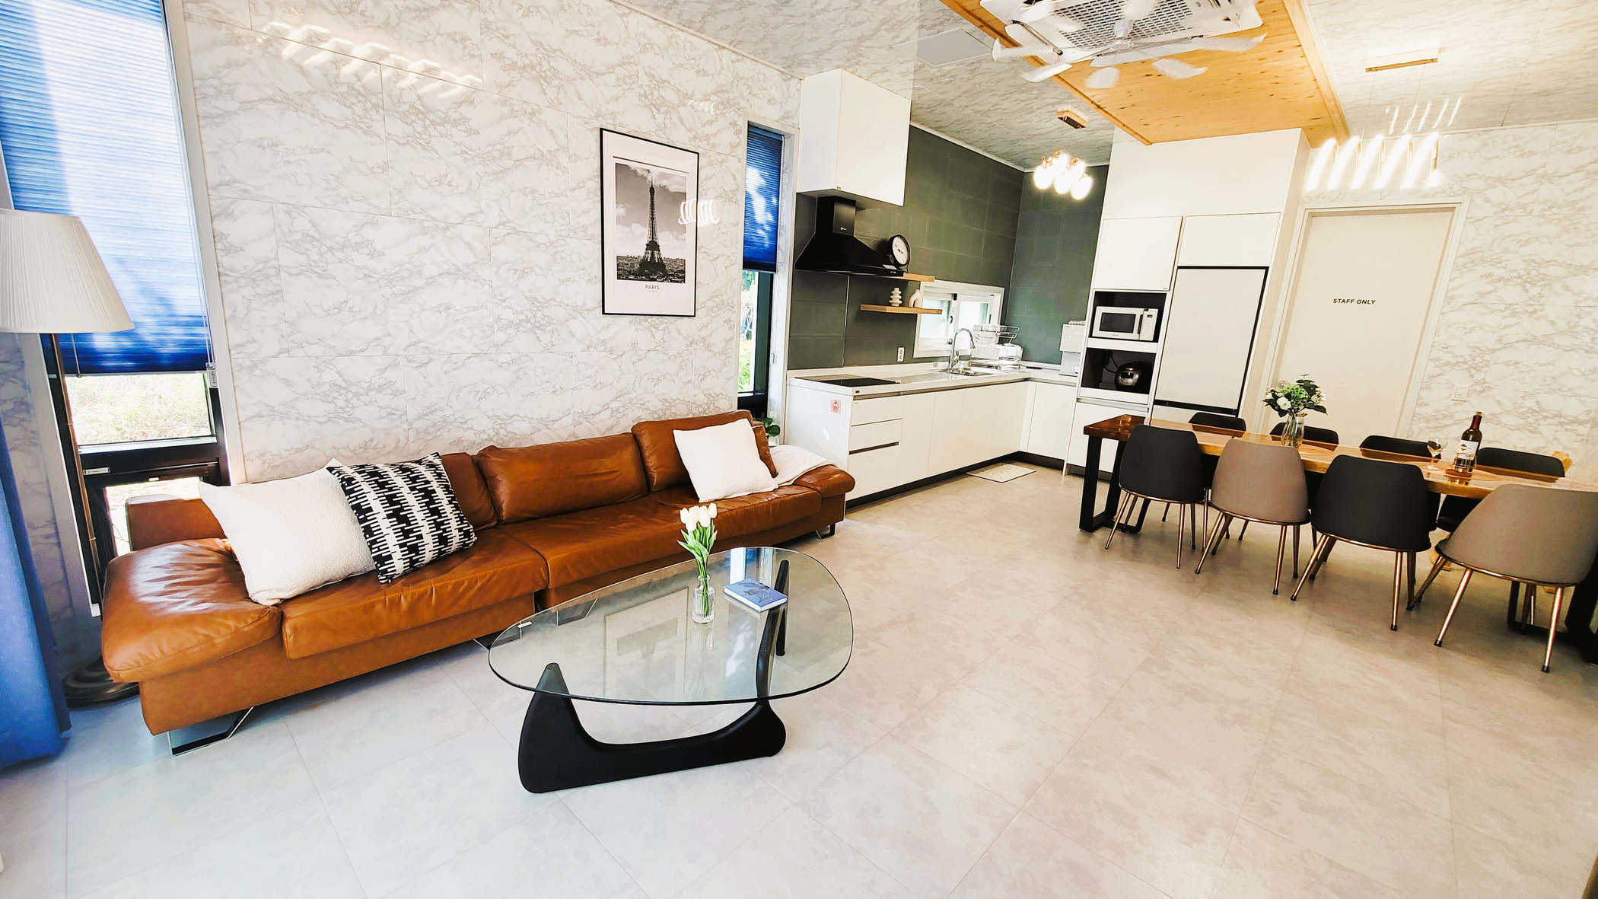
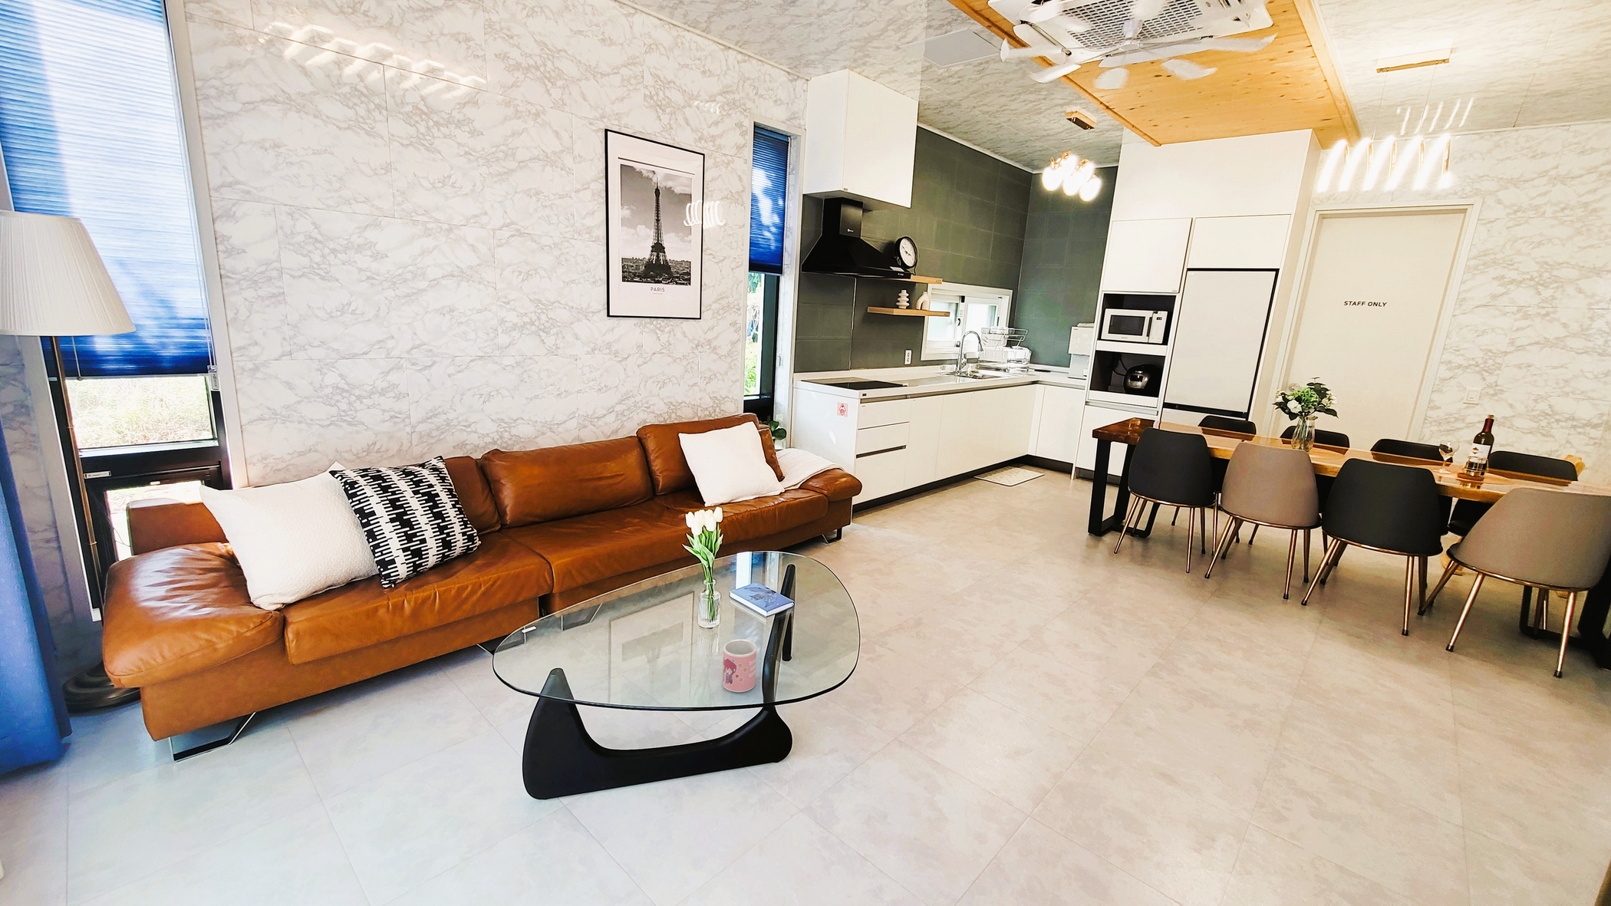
+ mug (740, 662)
